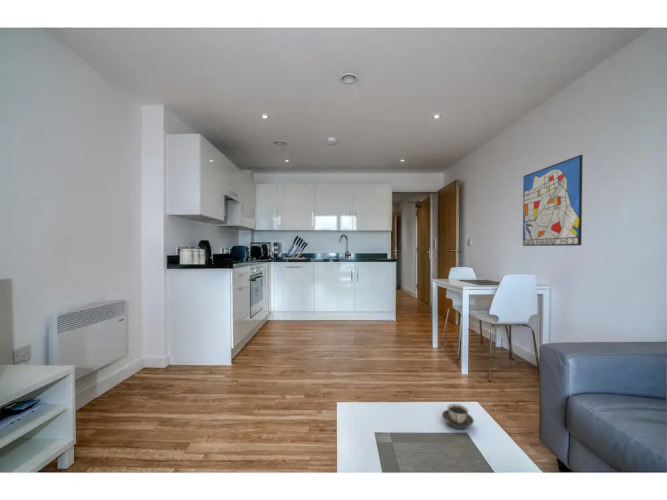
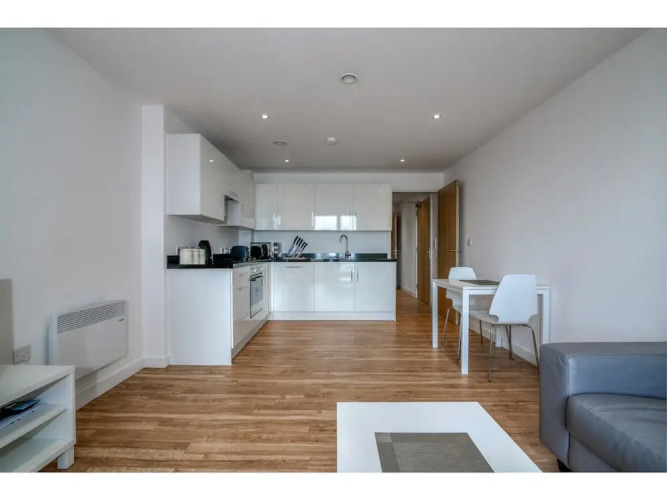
- wall art (548, 206)
- cup (457, 416)
